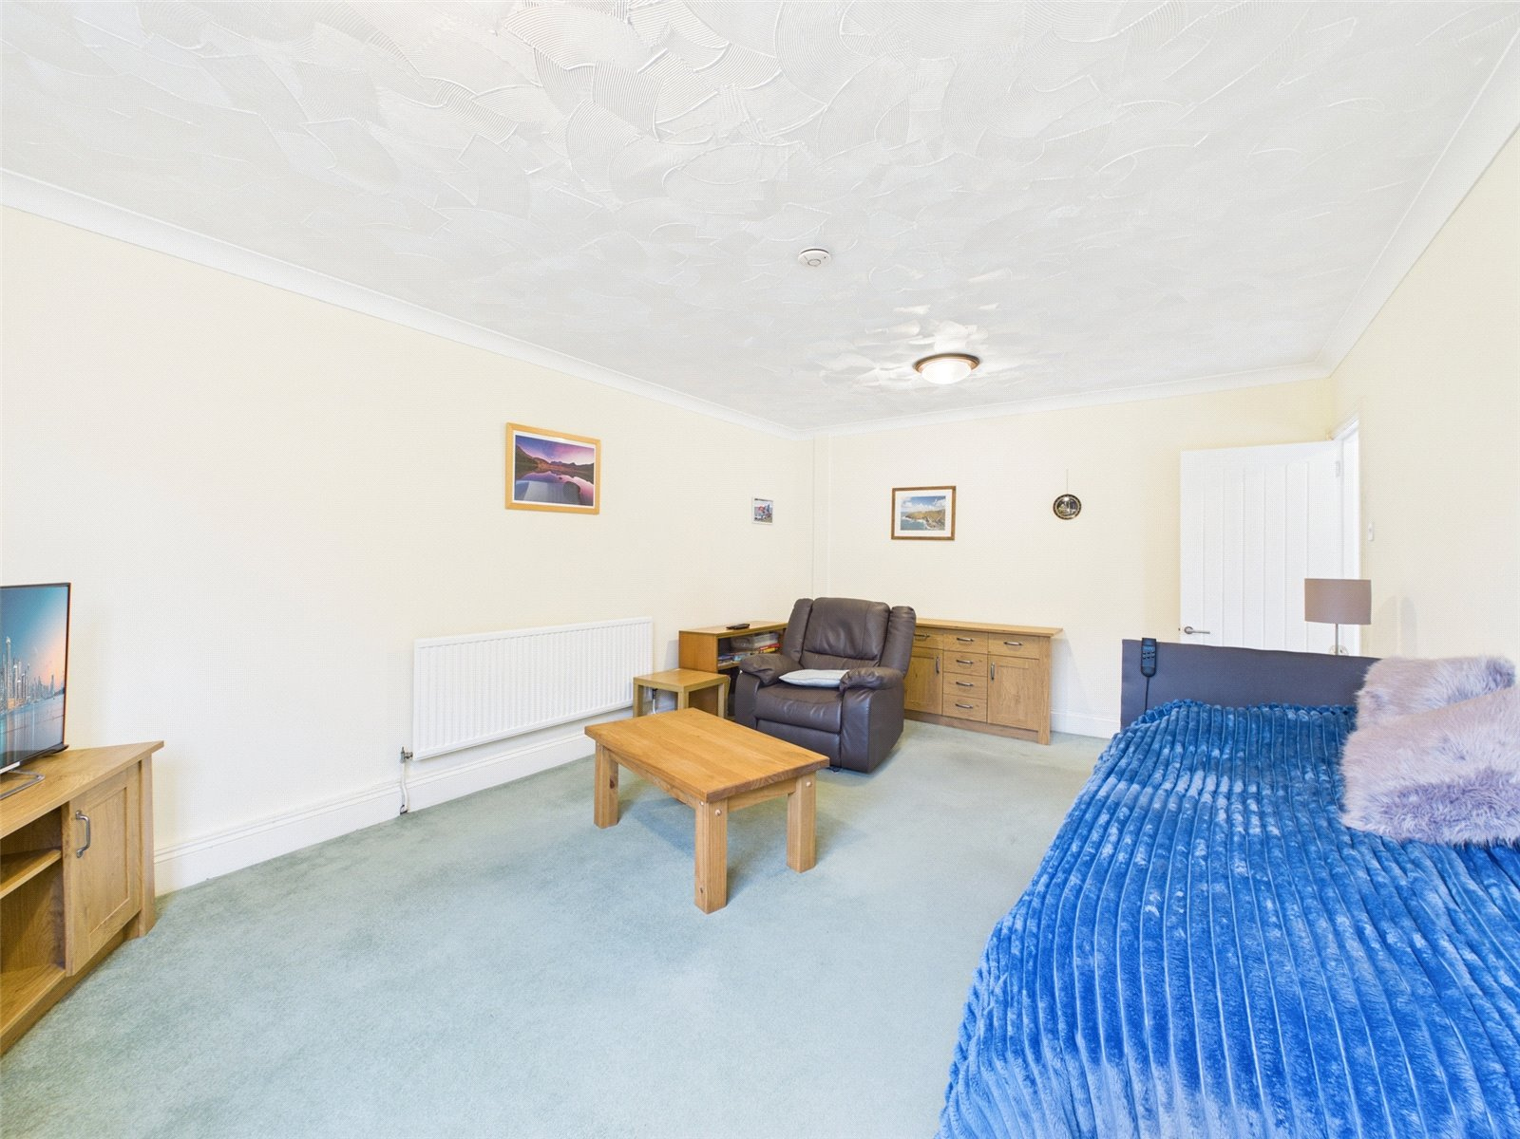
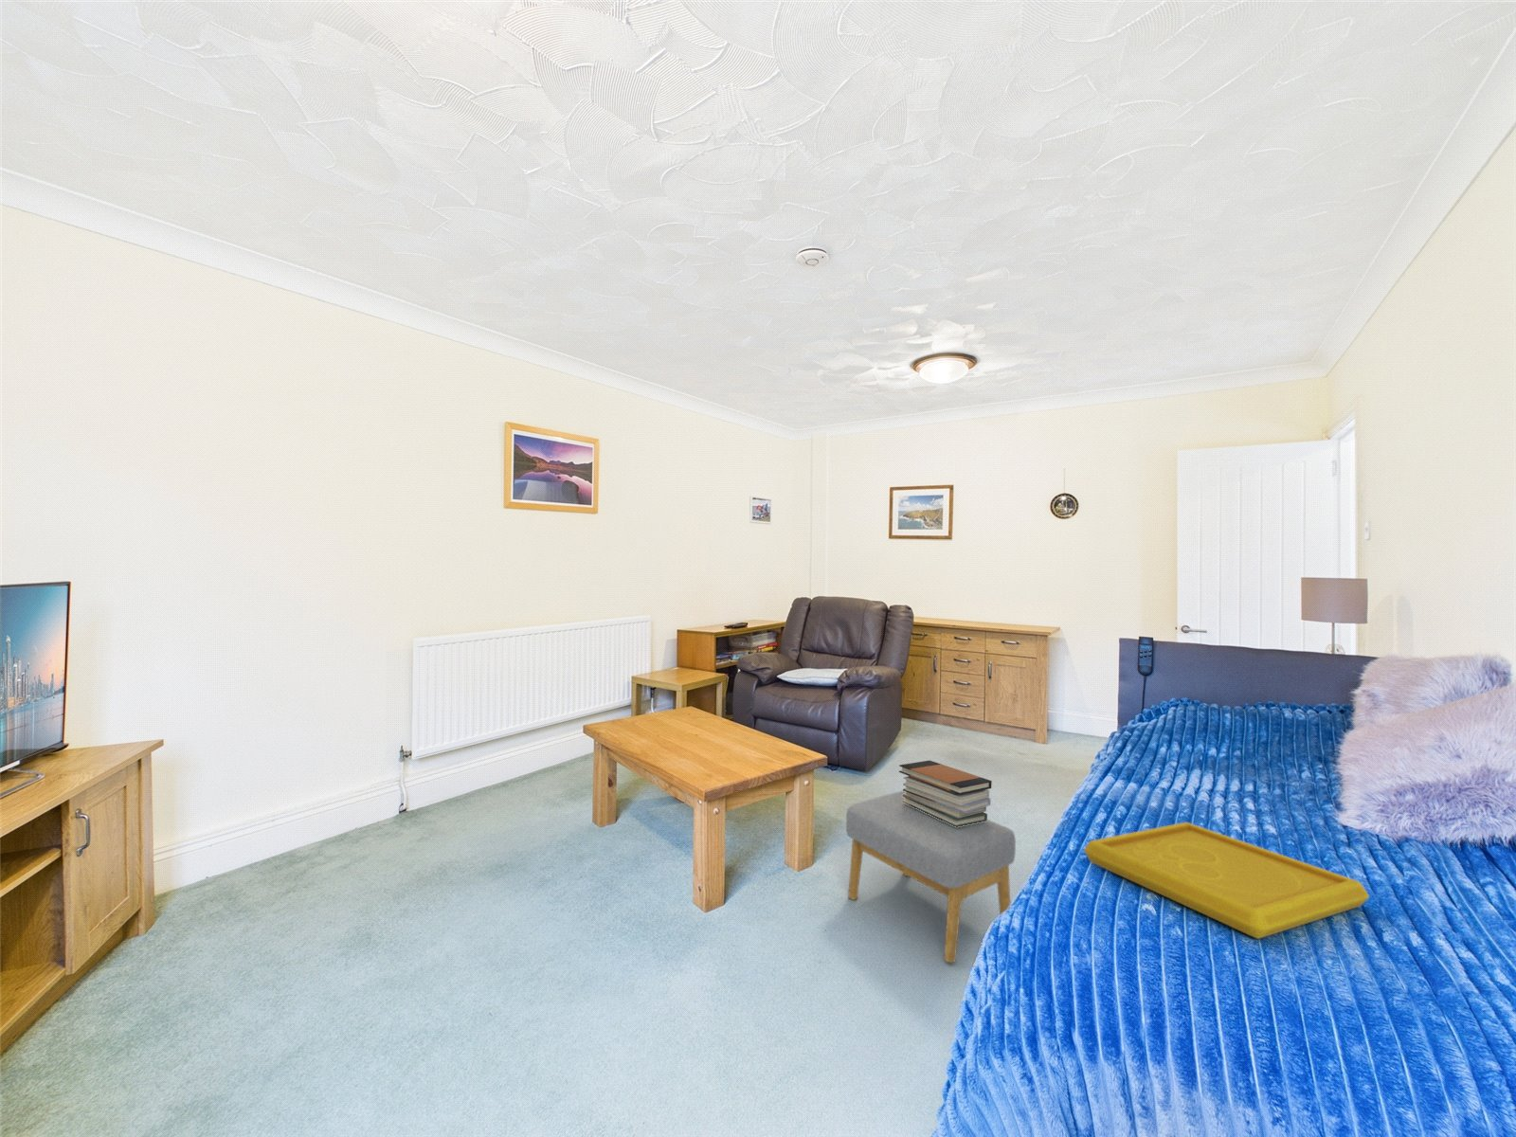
+ footstool (925, 862)
+ book stack (943, 793)
+ serving tray (1215, 871)
